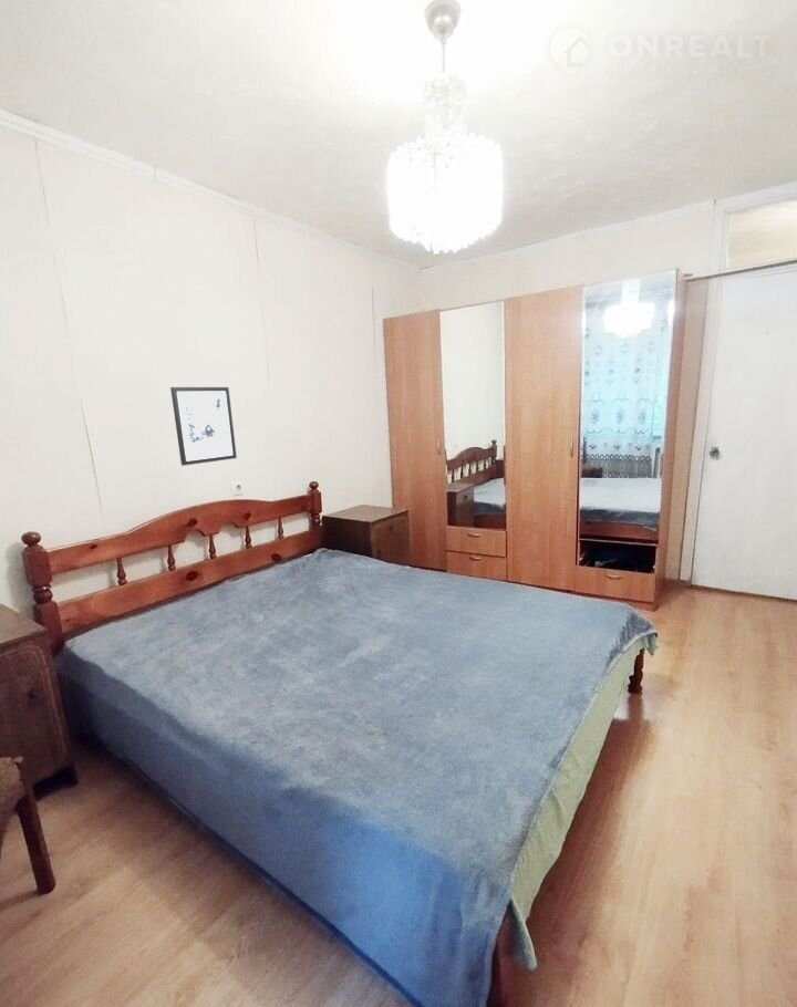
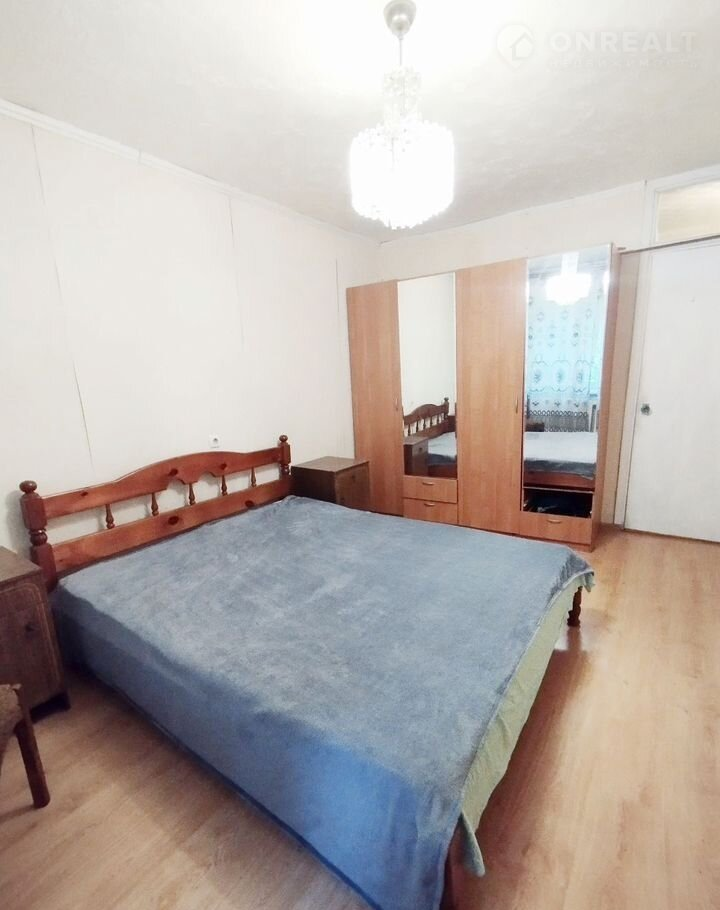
- wall art (205, 425)
